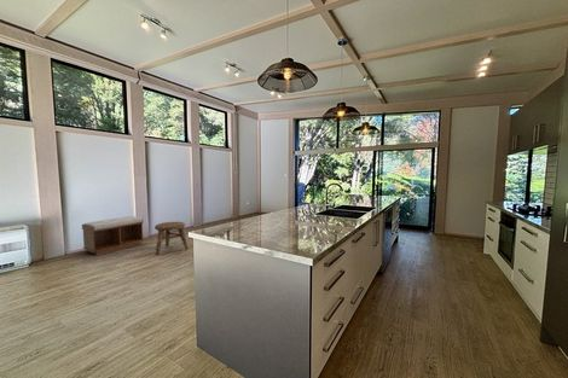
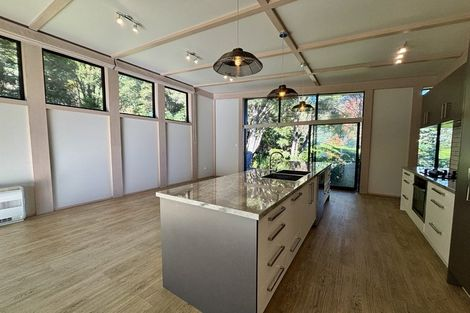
- bench (115, 233)
- stool (169, 237)
